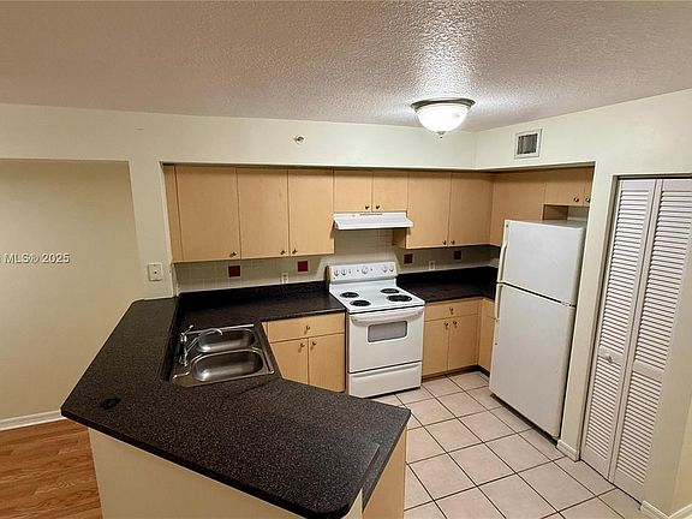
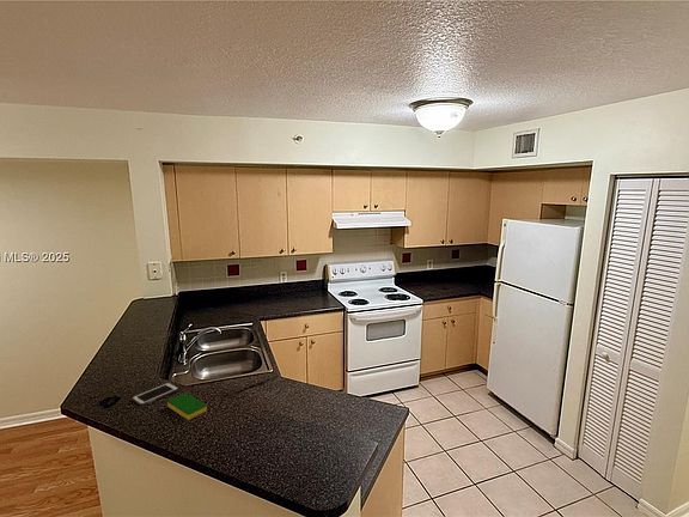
+ dish sponge (187, 405)
+ cell phone (156, 394)
